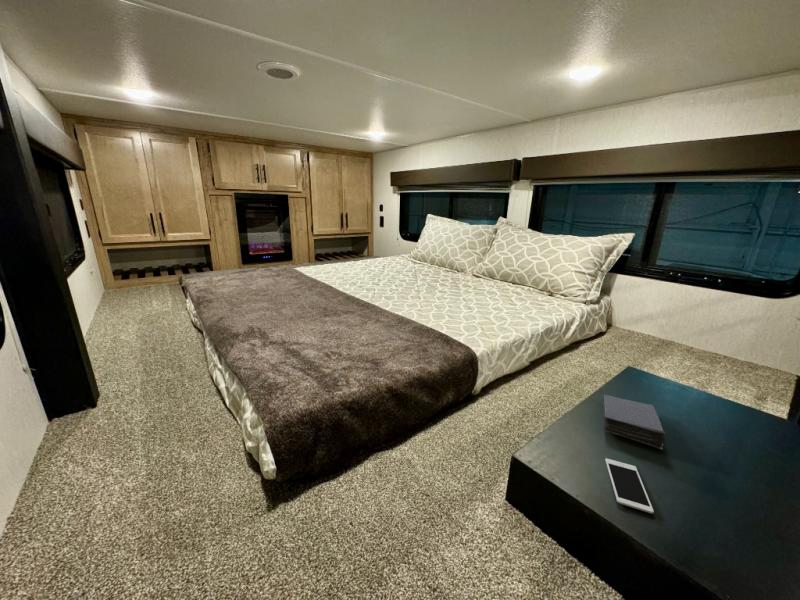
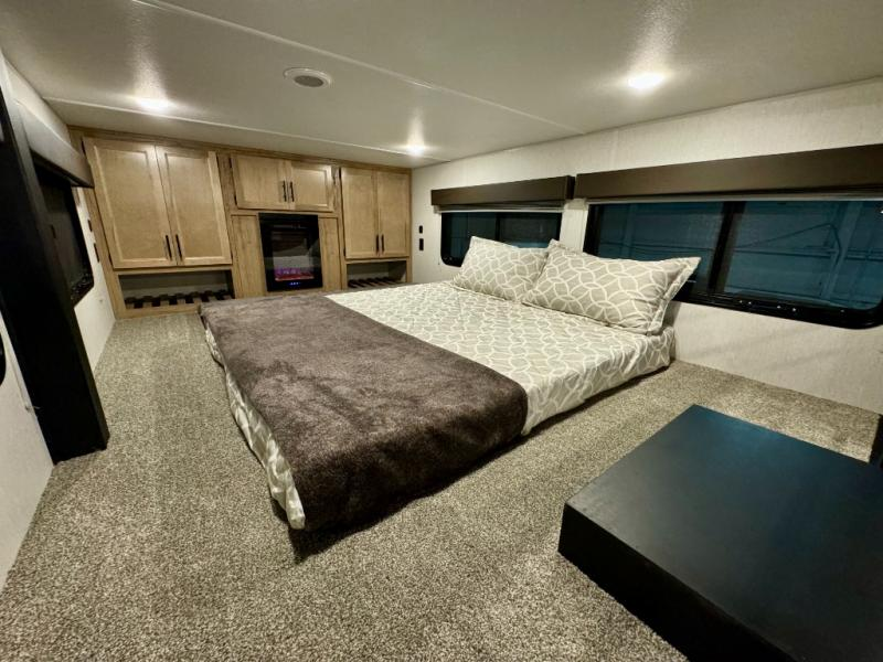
- book (631, 415)
- cell phone (627, 483)
